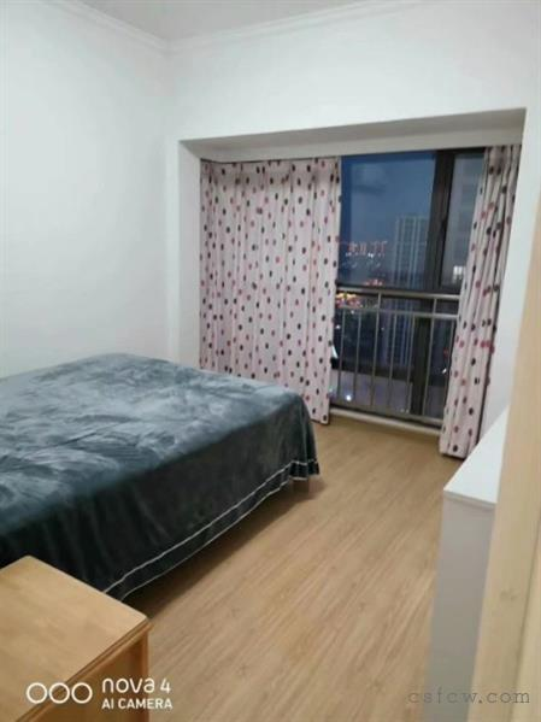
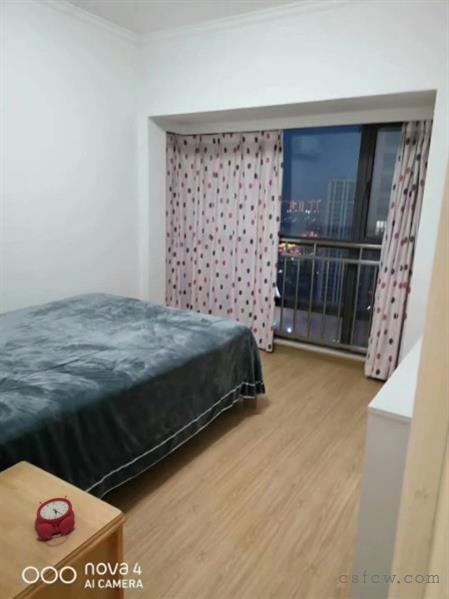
+ alarm clock (55, 518)
